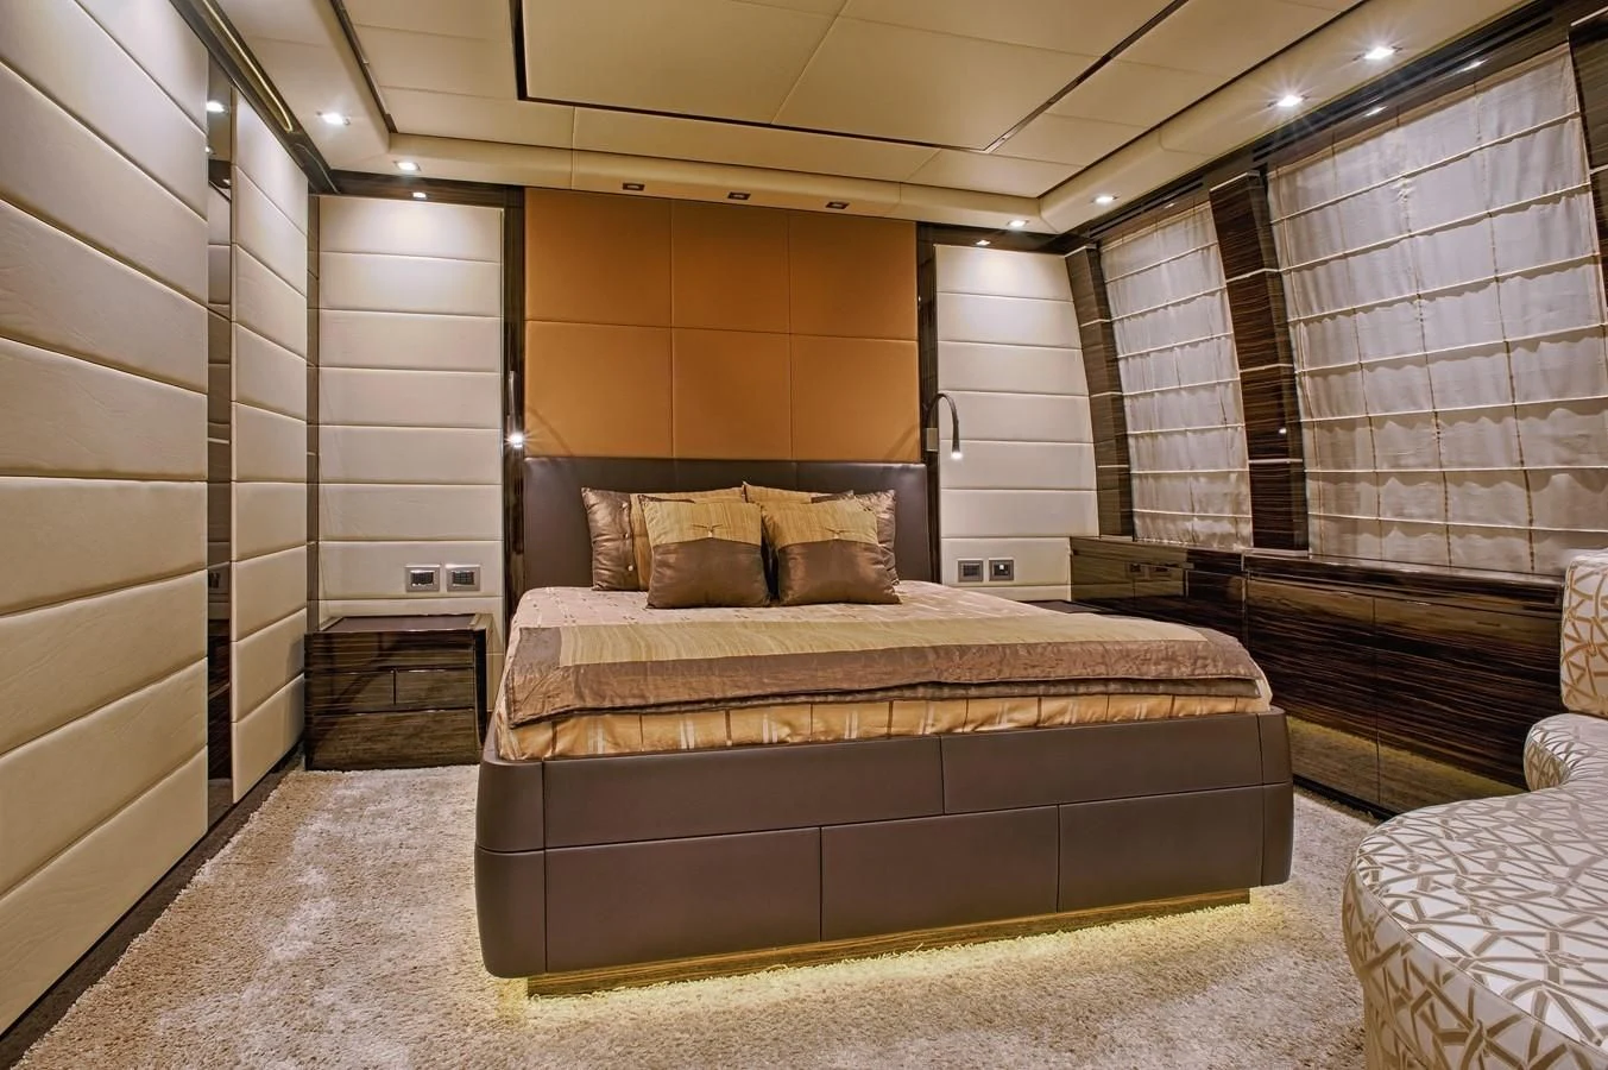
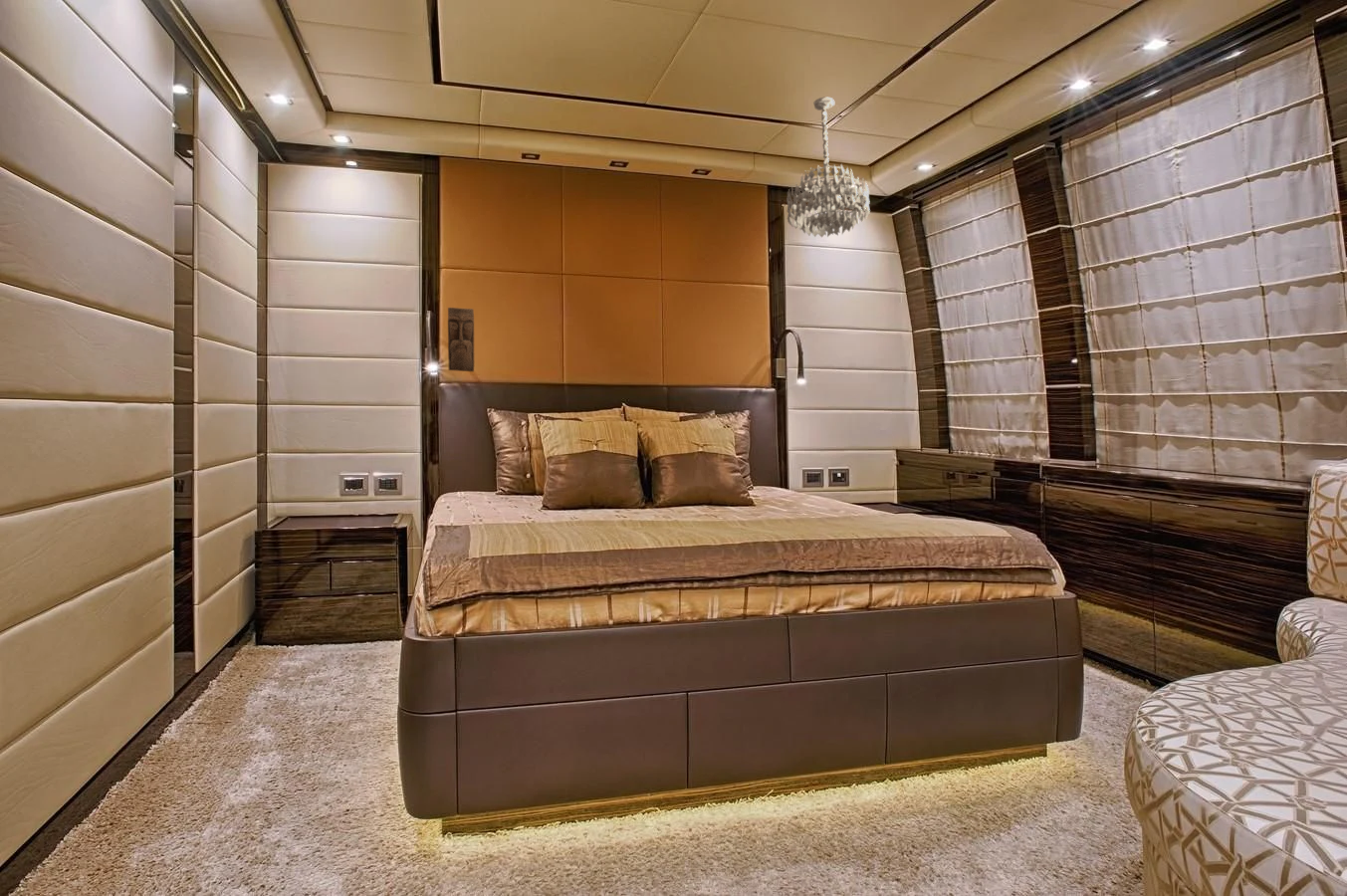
+ chandelier (826, 165)
+ mask (461, 338)
